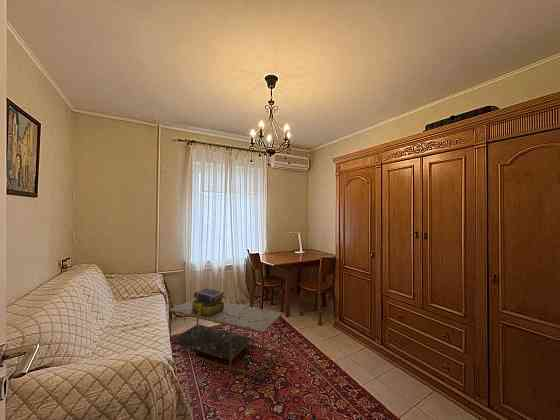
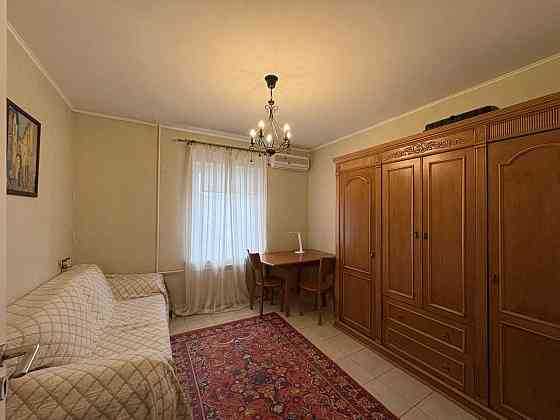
- coffee table (224, 331)
- stack of books (209, 300)
